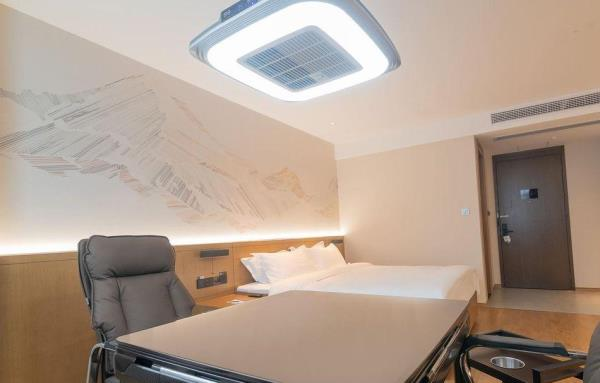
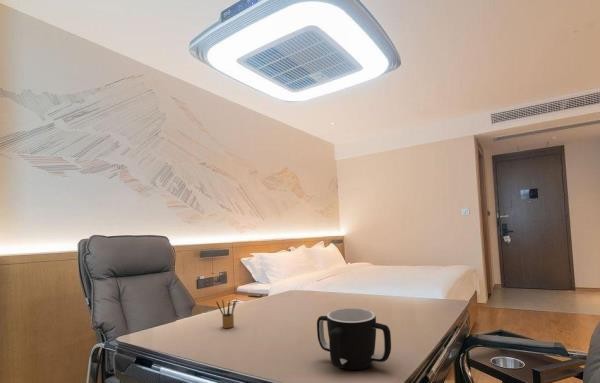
+ mug (352, 338)
+ pencil box (227, 312)
